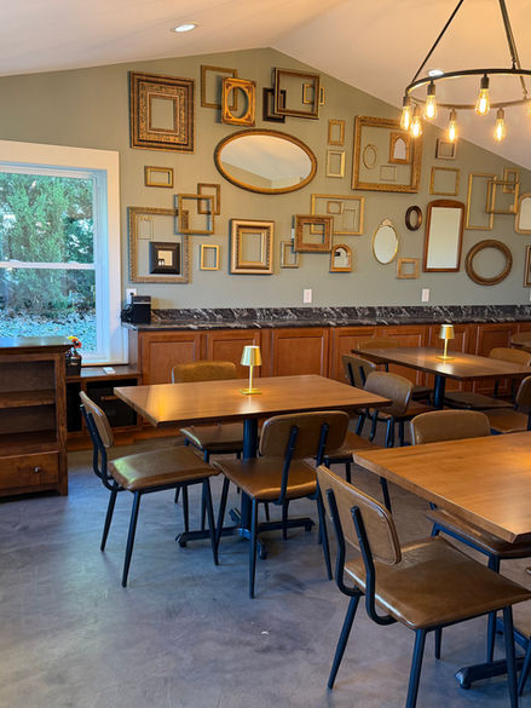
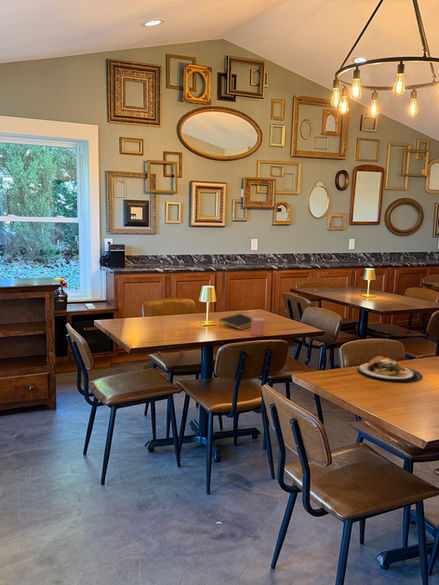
+ cup (259, 326)
+ notepad (240, 321)
+ plate (390, 364)
